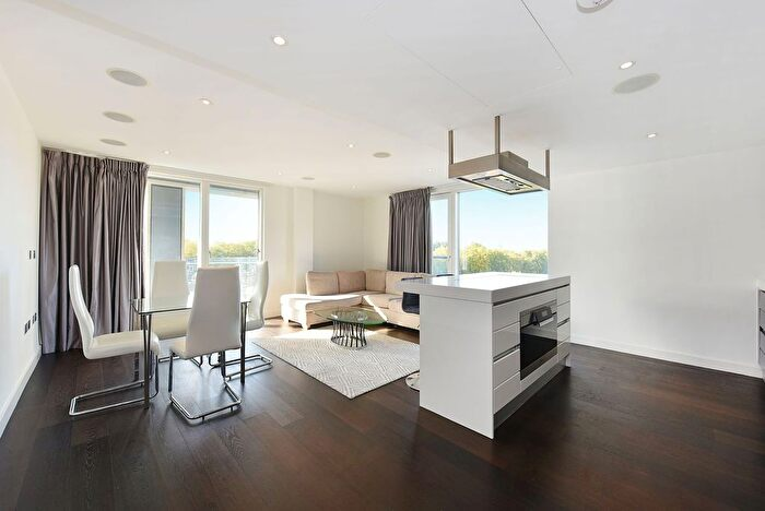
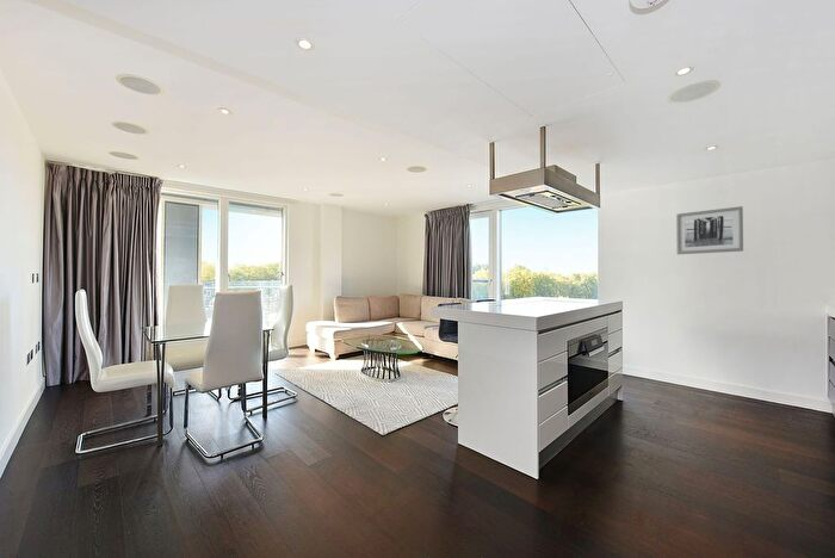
+ wall art (707, 231)
